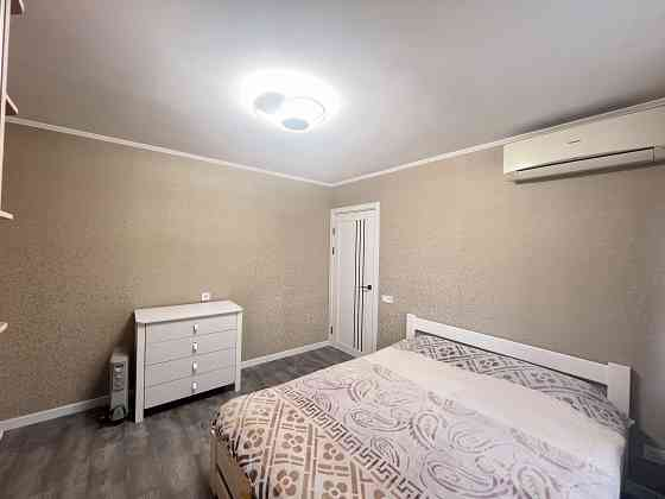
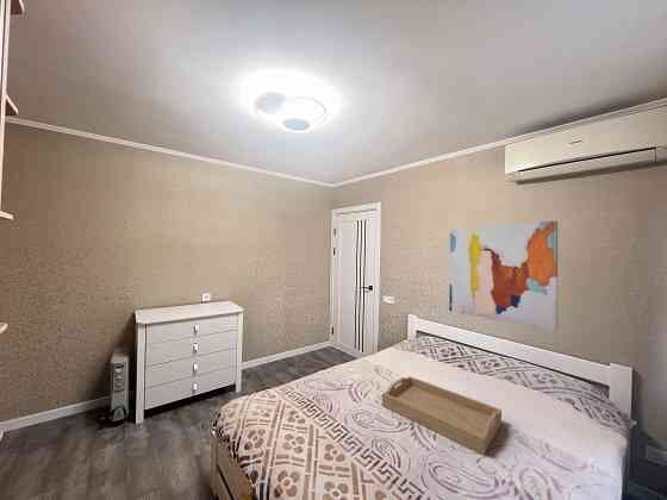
+ wall art (495, 271)
+ serving tray (438, 405)
